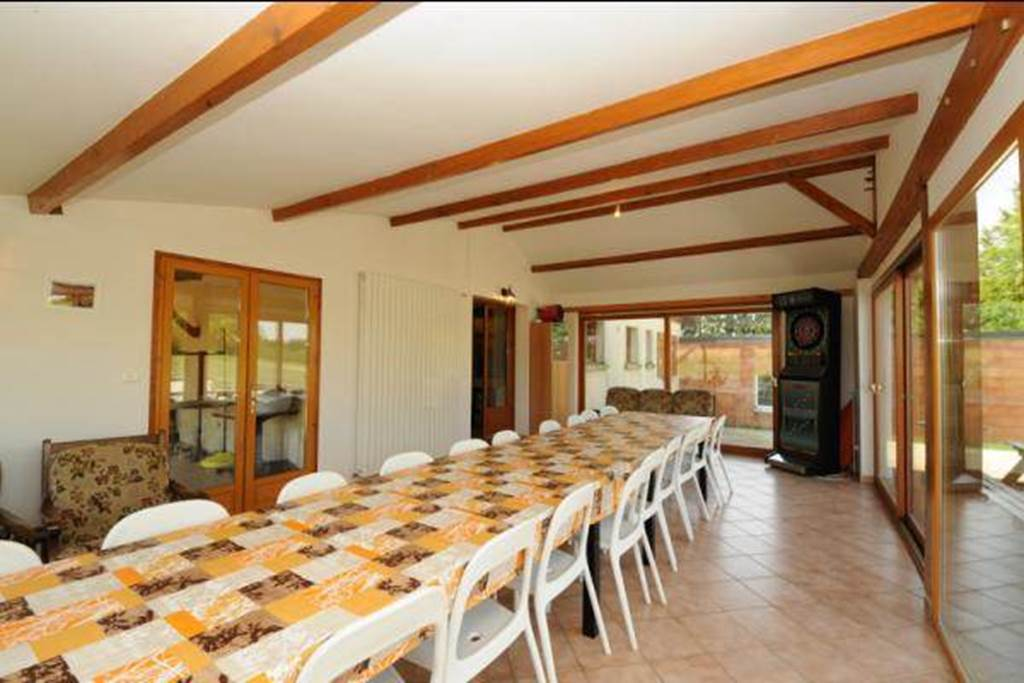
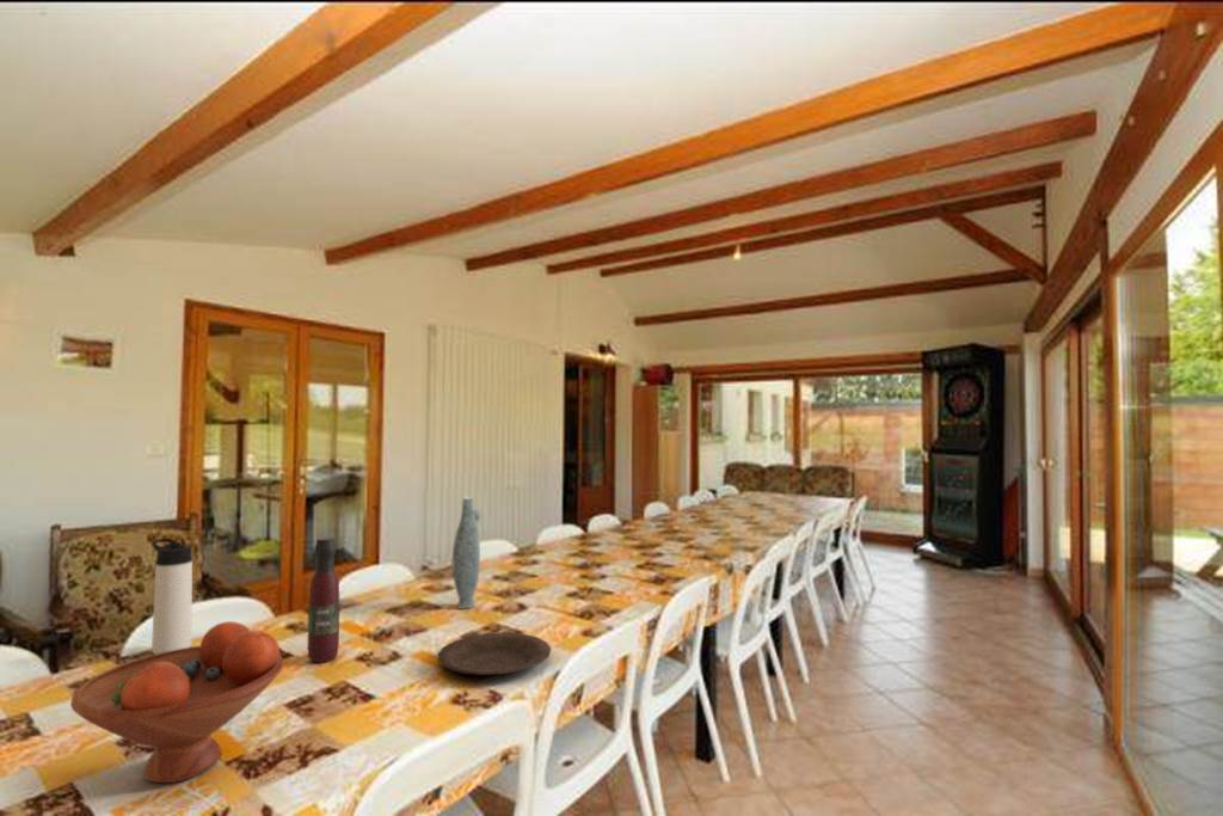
+ vase (467, 551)
+ thermos bottle (168, 595)
+ wine bottle (324, 597)
+ plate (494, 656)
+ fruit bowl (184, 701)
